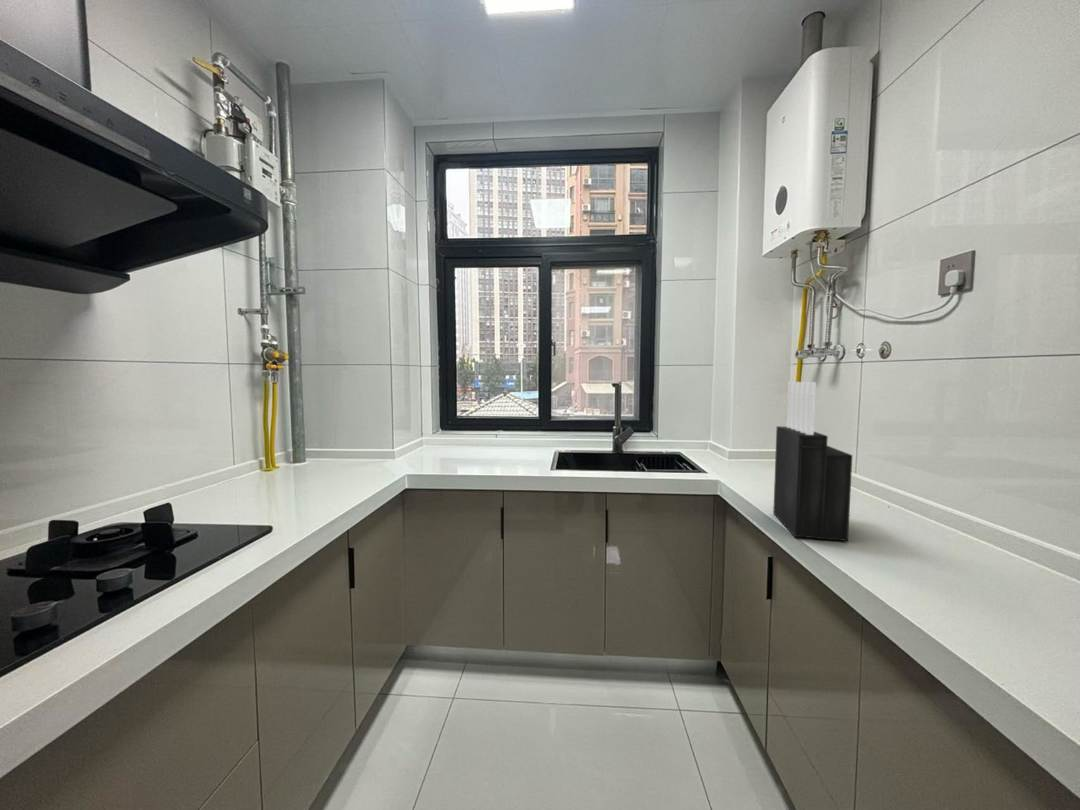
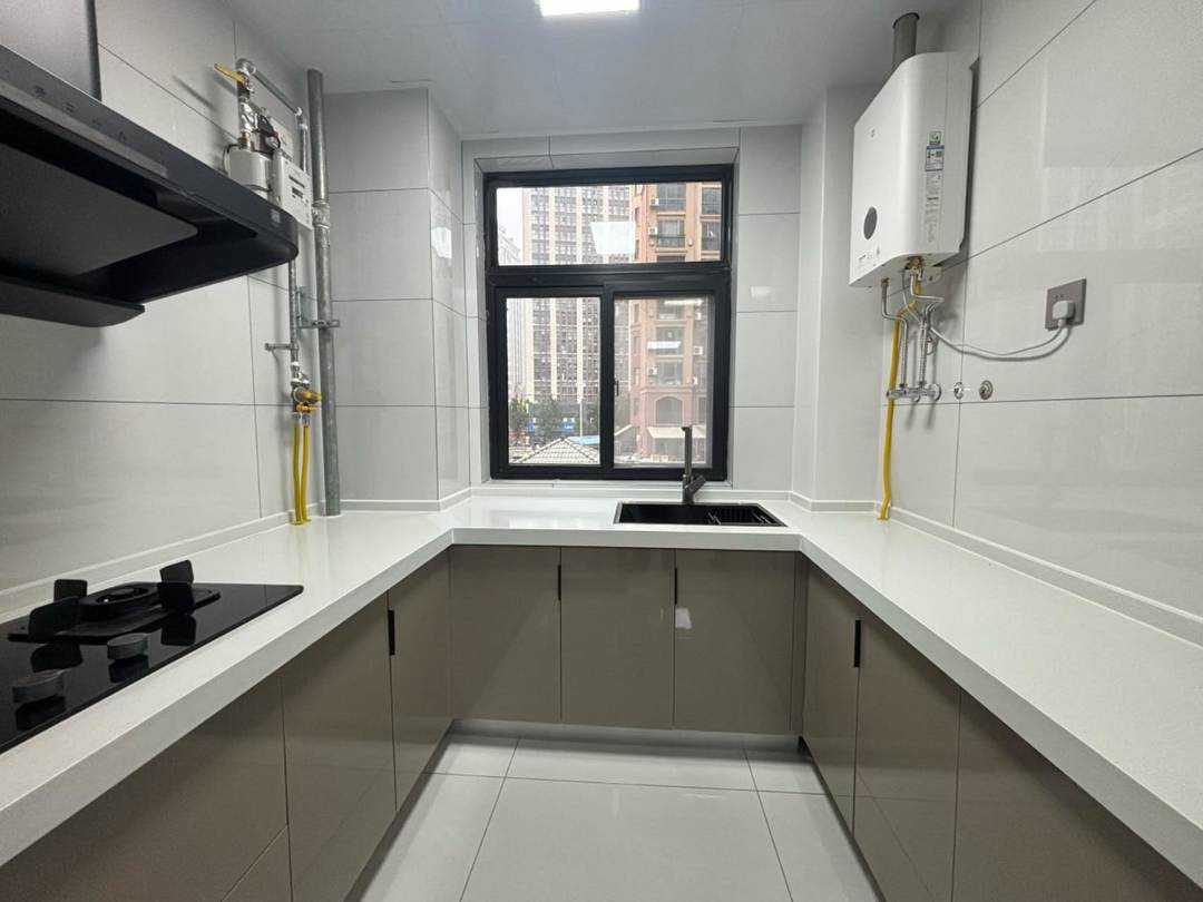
- knife block (815, 455)
